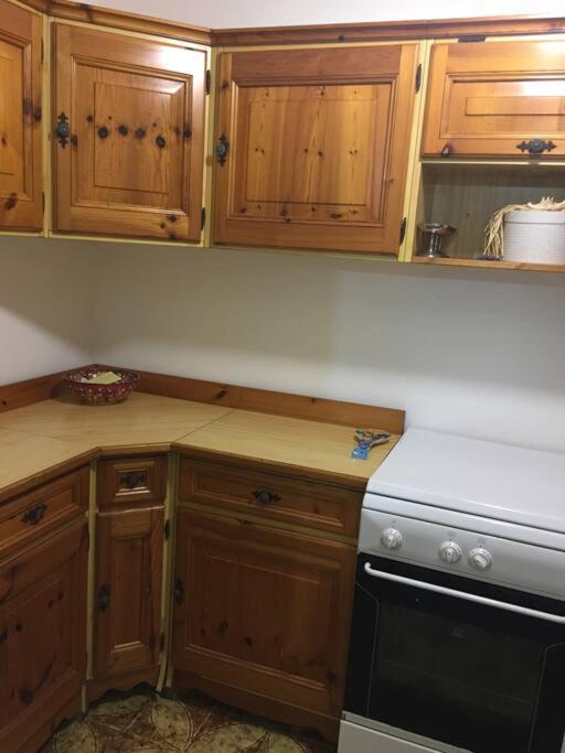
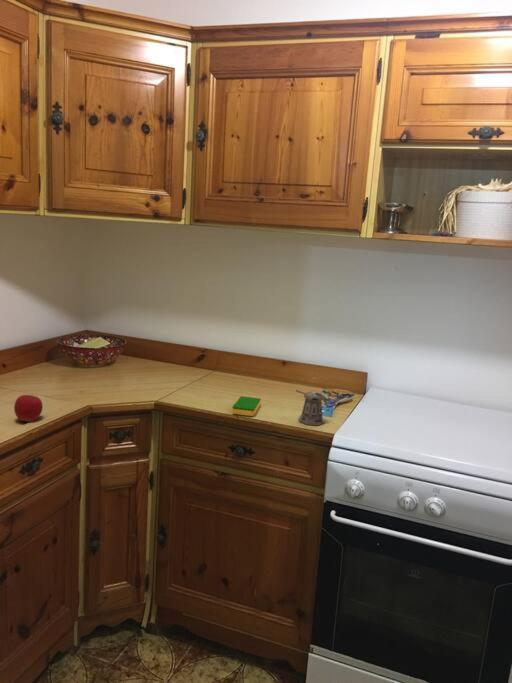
+ dish sponge (246, 405)
+ apple (28, 407)
+ pepper shaker (311, 405)
